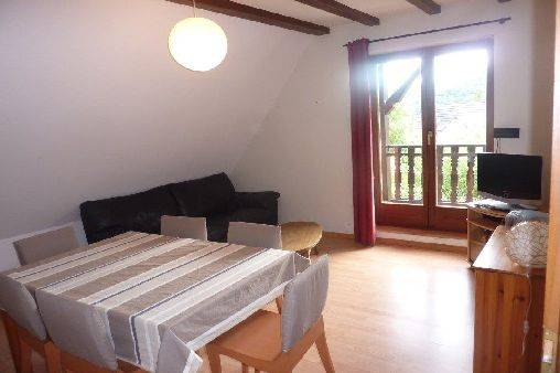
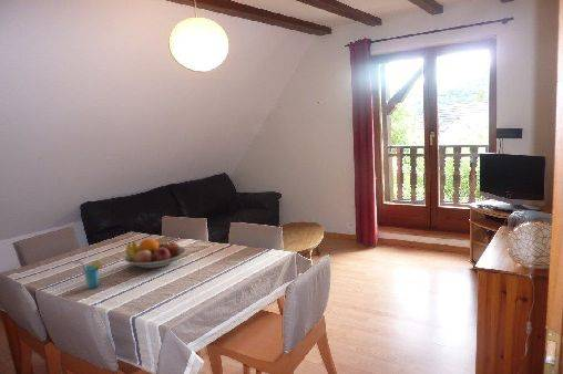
+ fruit bowl (155, 251)
+ cup (89, 272)
